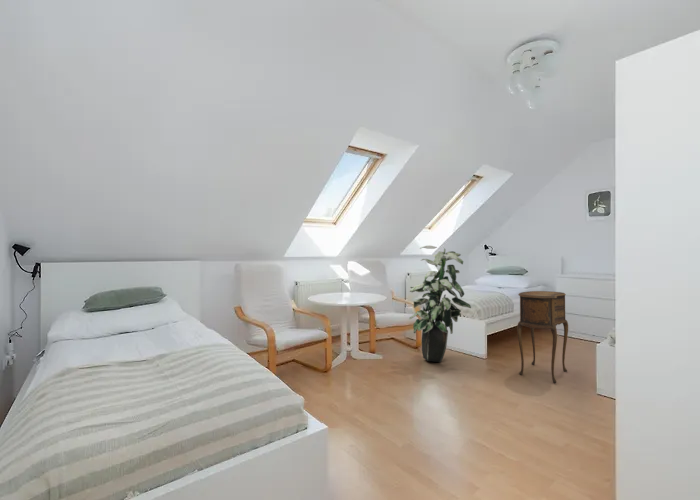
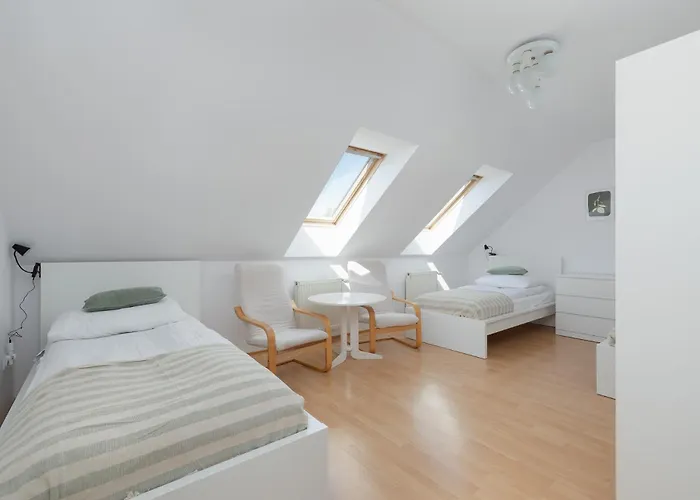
- indoor plant (435, 302)
- side table (541, 328)
